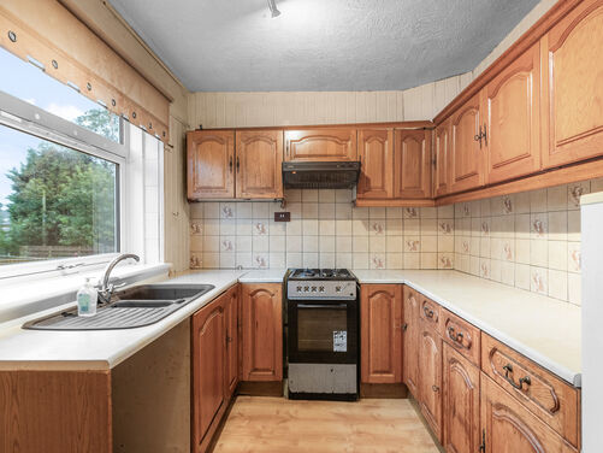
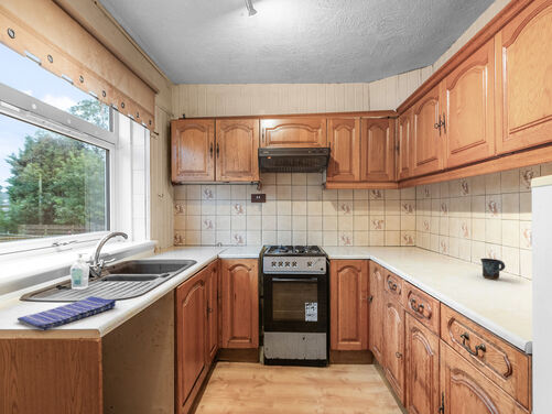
+ dish towel (71, 309)
+ mug (491, 269)
